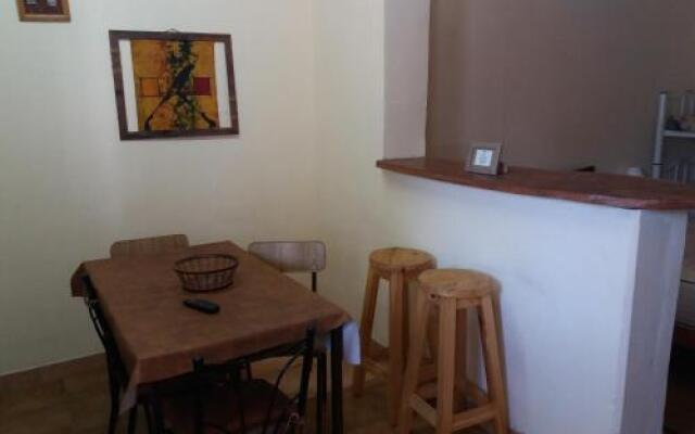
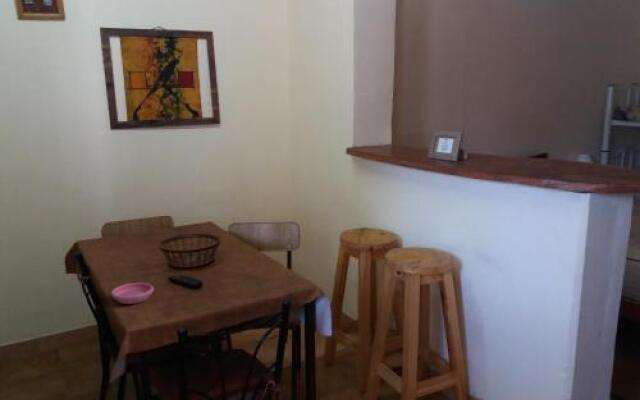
+ saucer (133, 293)
